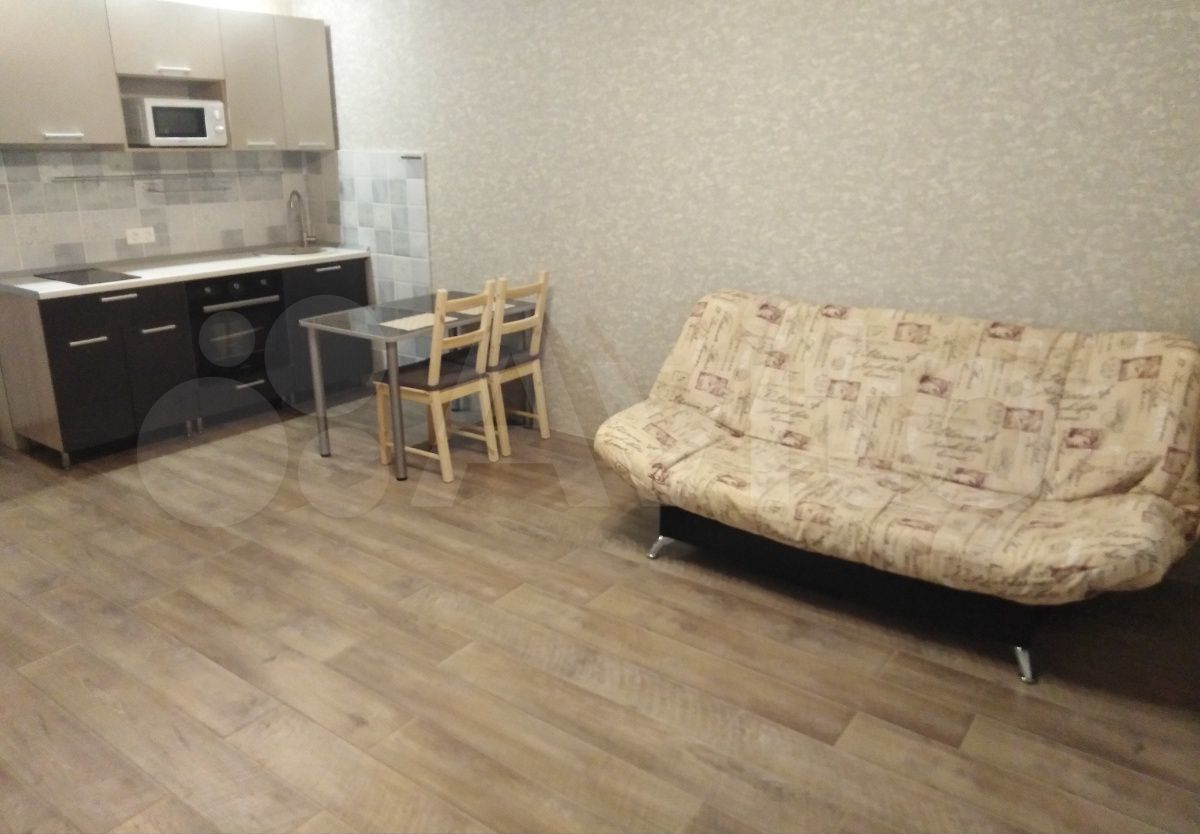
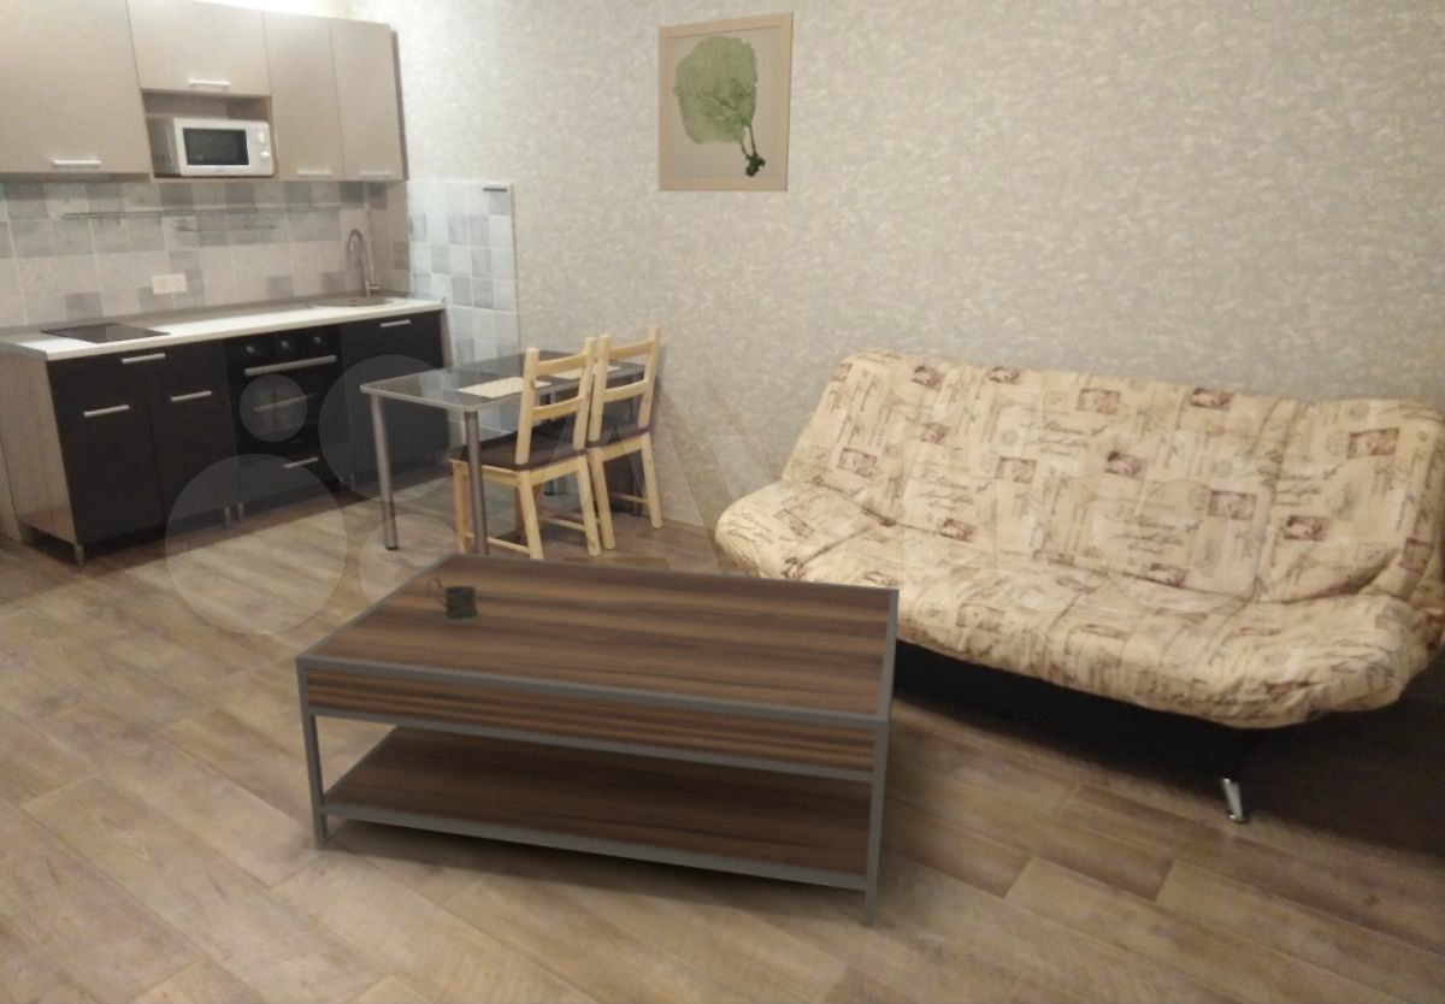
+ wall art (721, 107)
+ mug (452, 596)
+ coffee table (630, 702)
